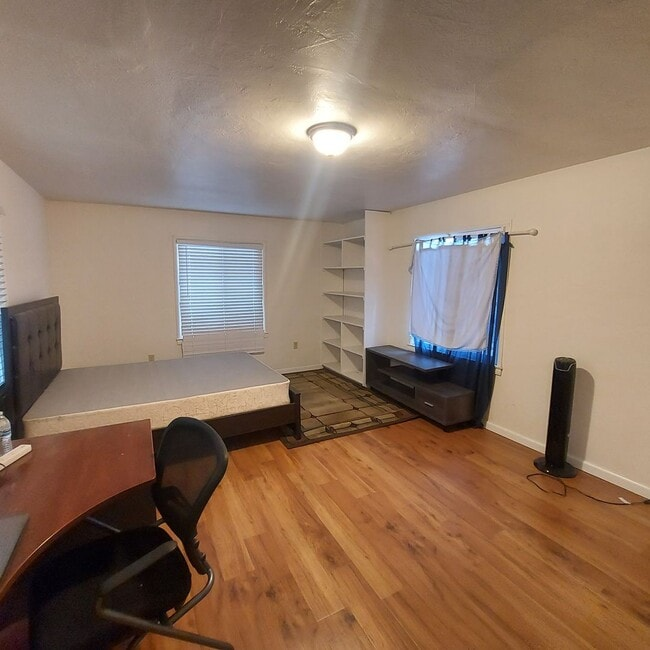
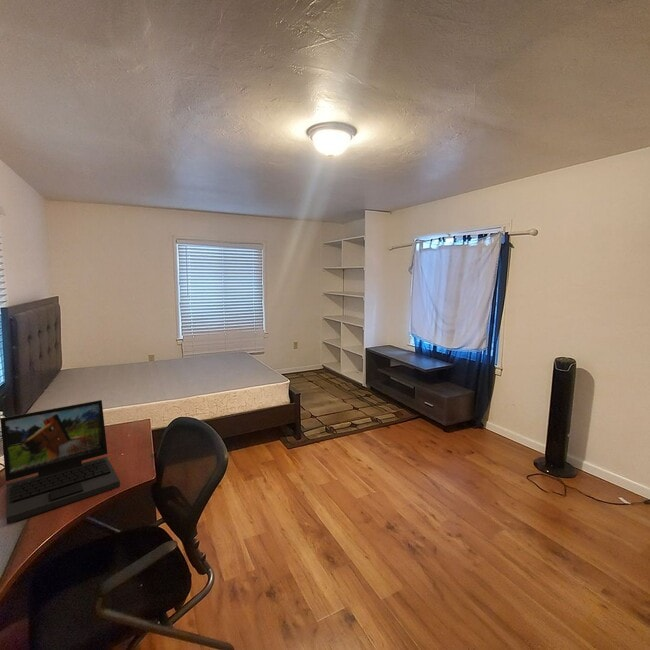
+ laptop (60, 451)
